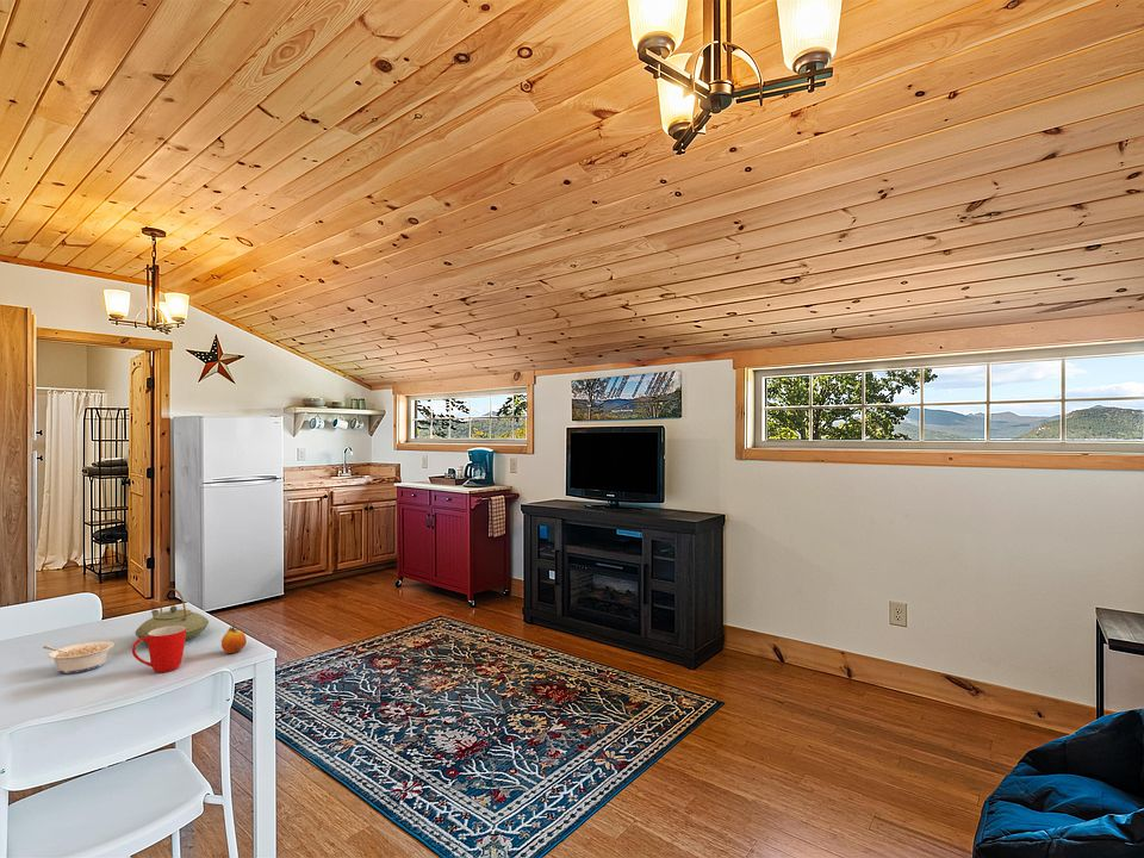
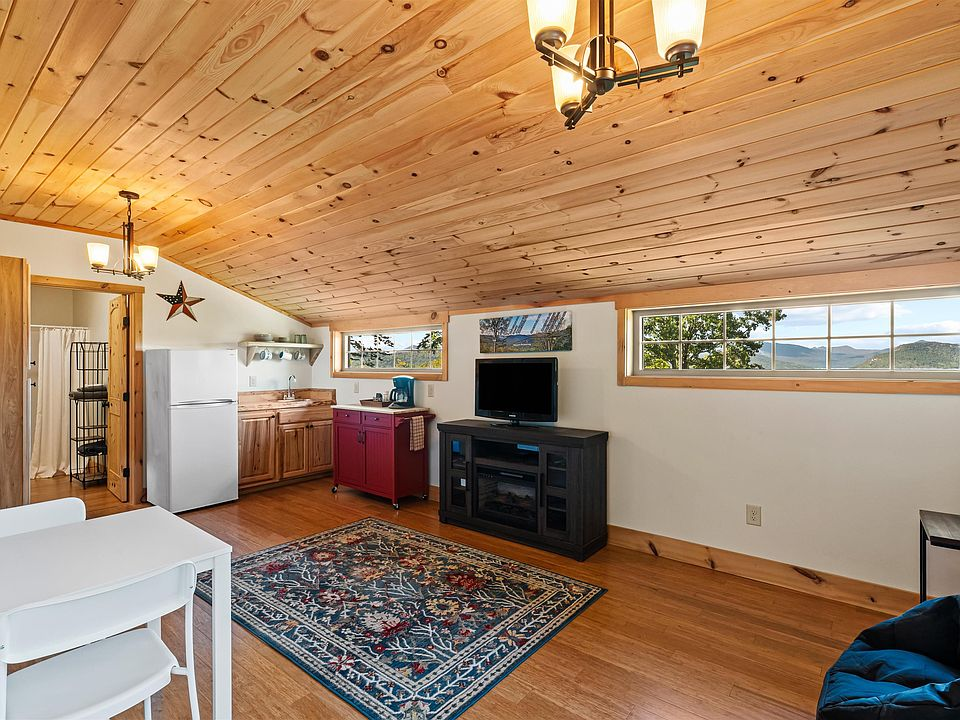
- mug (158, 651)
- legume (79, 657)
- teapot (170, 613)
- fruit (232, 635)
